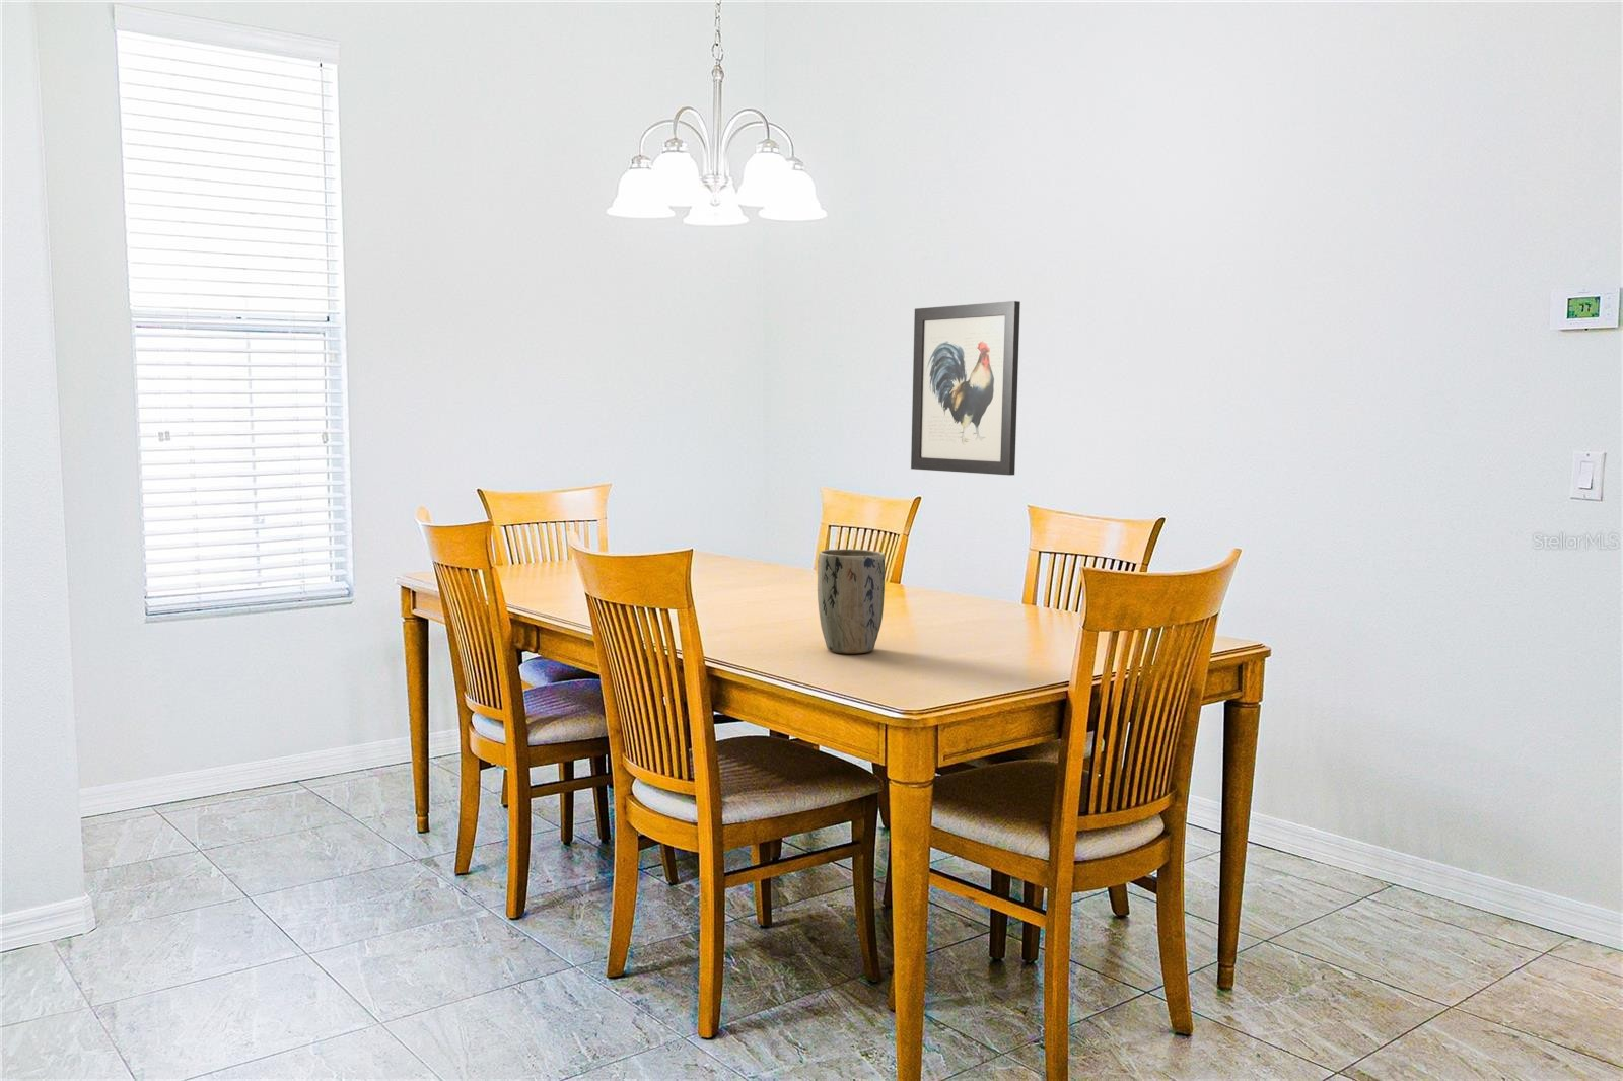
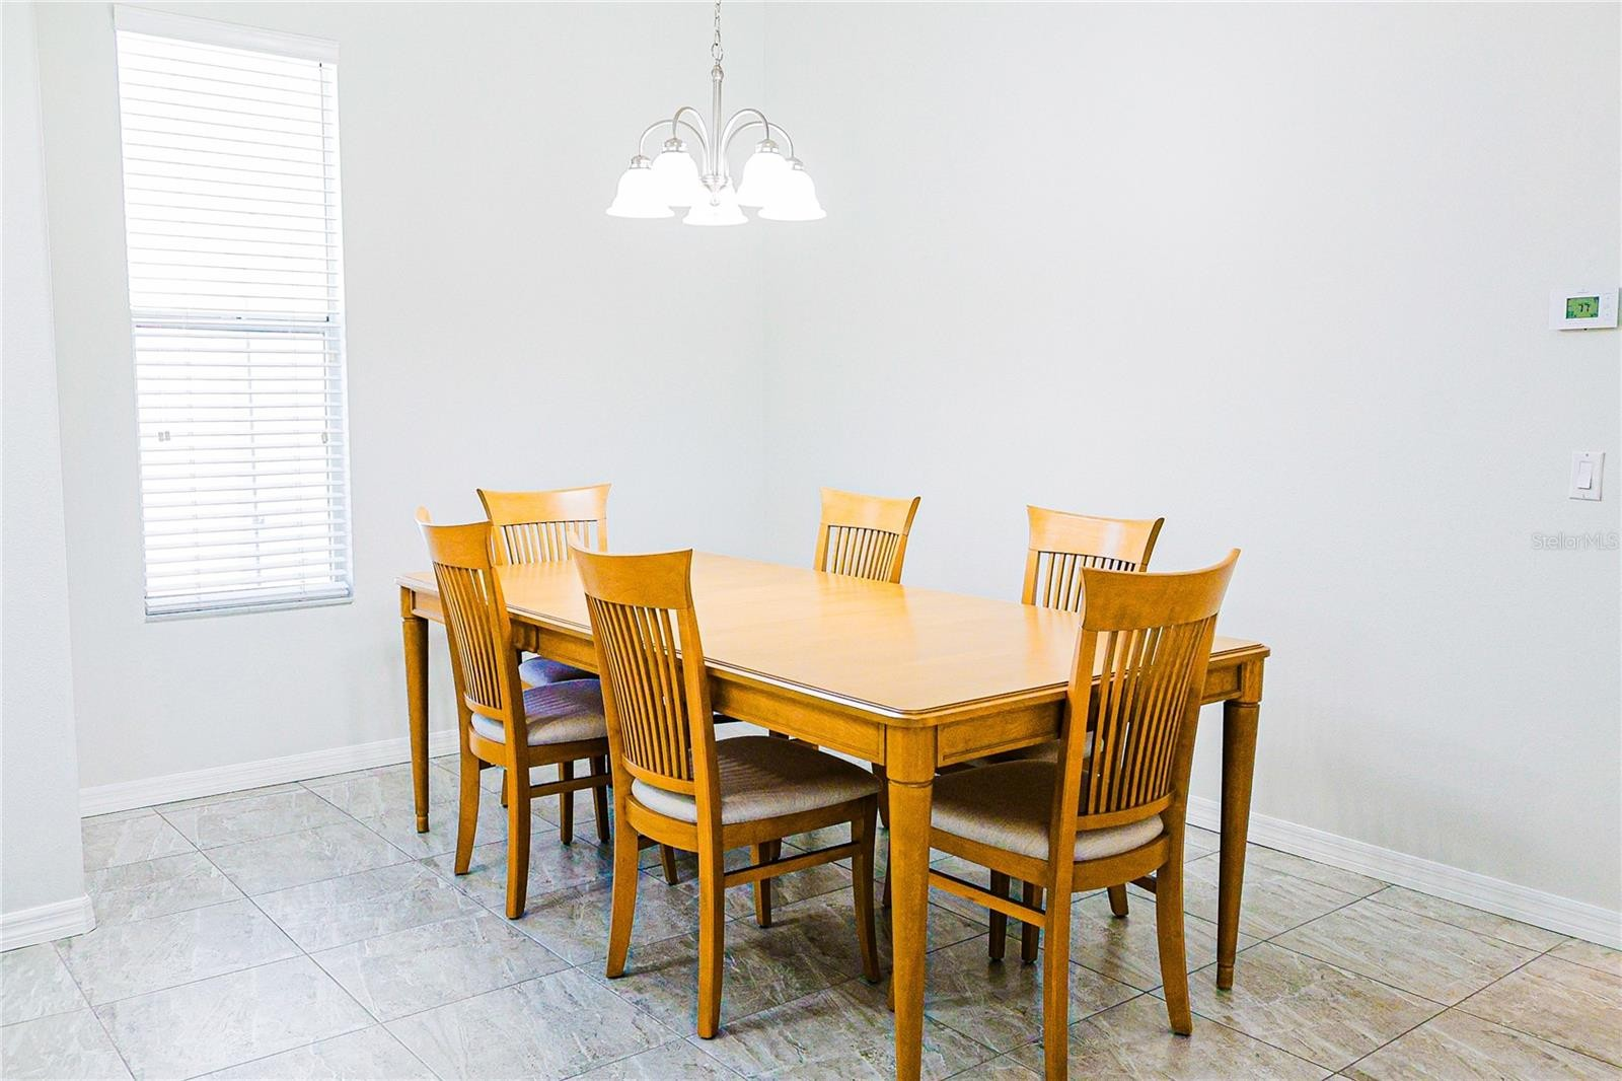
- plant pot (850, 601)
- wall art (963, 388)
